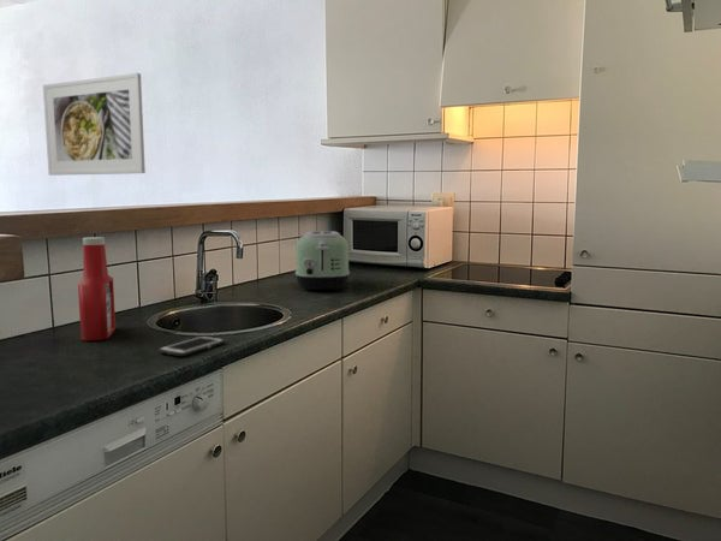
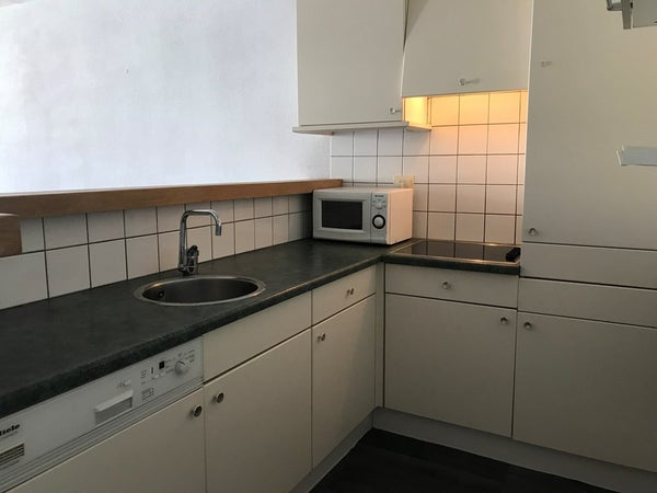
- soap bottle (96, 286)
- cell phone (192, 345)
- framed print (91, 126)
- toaster (322, 260)
